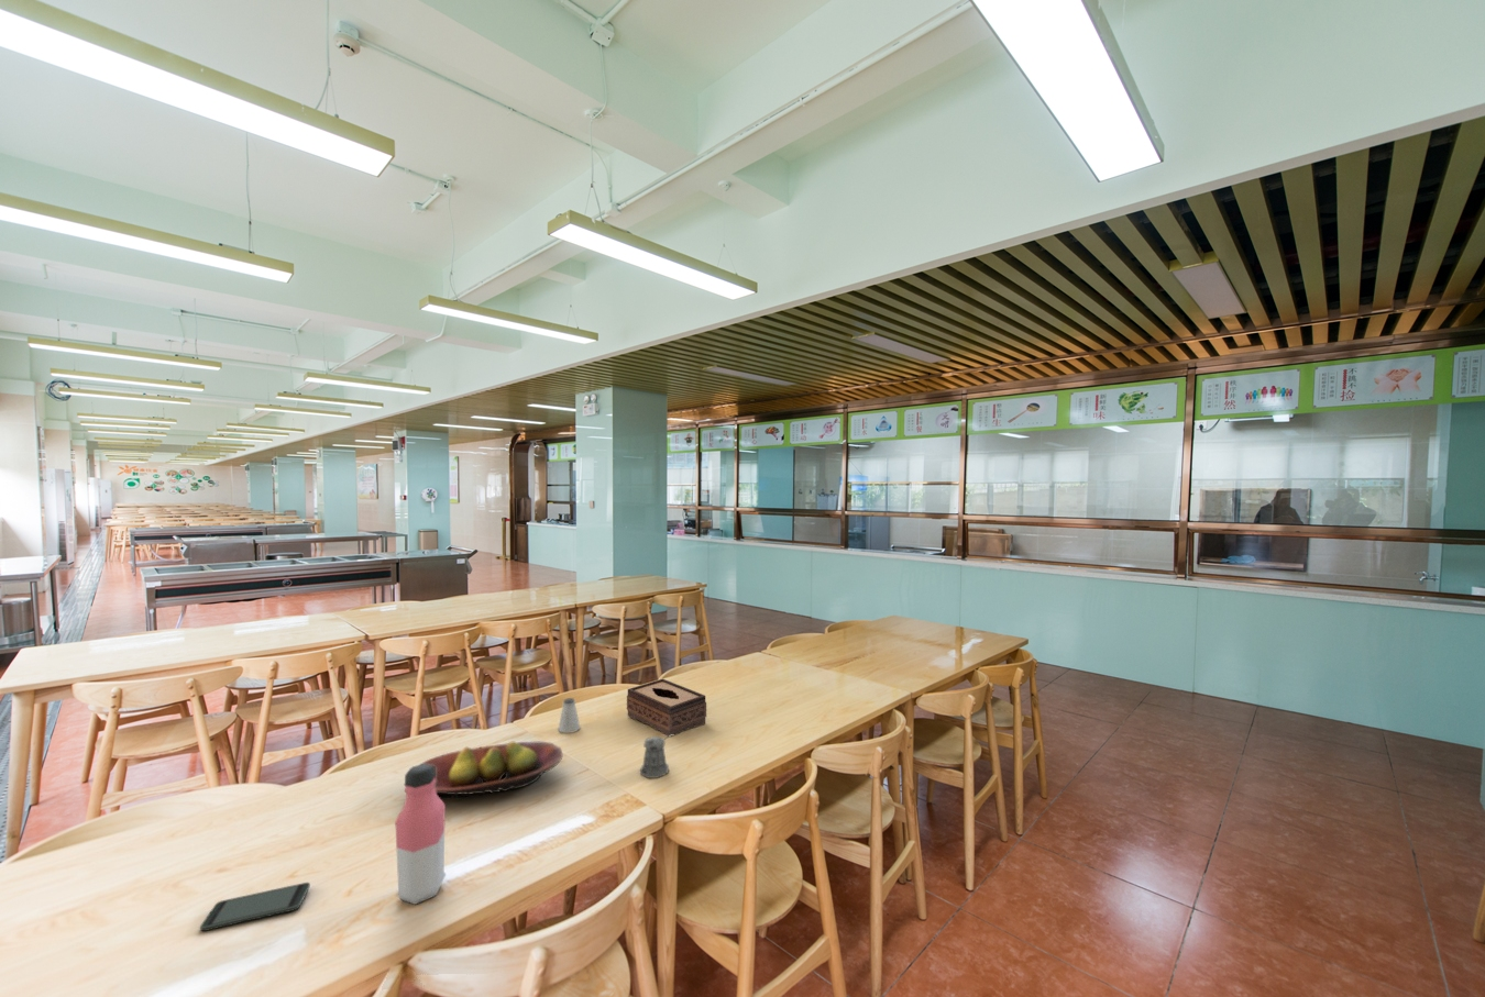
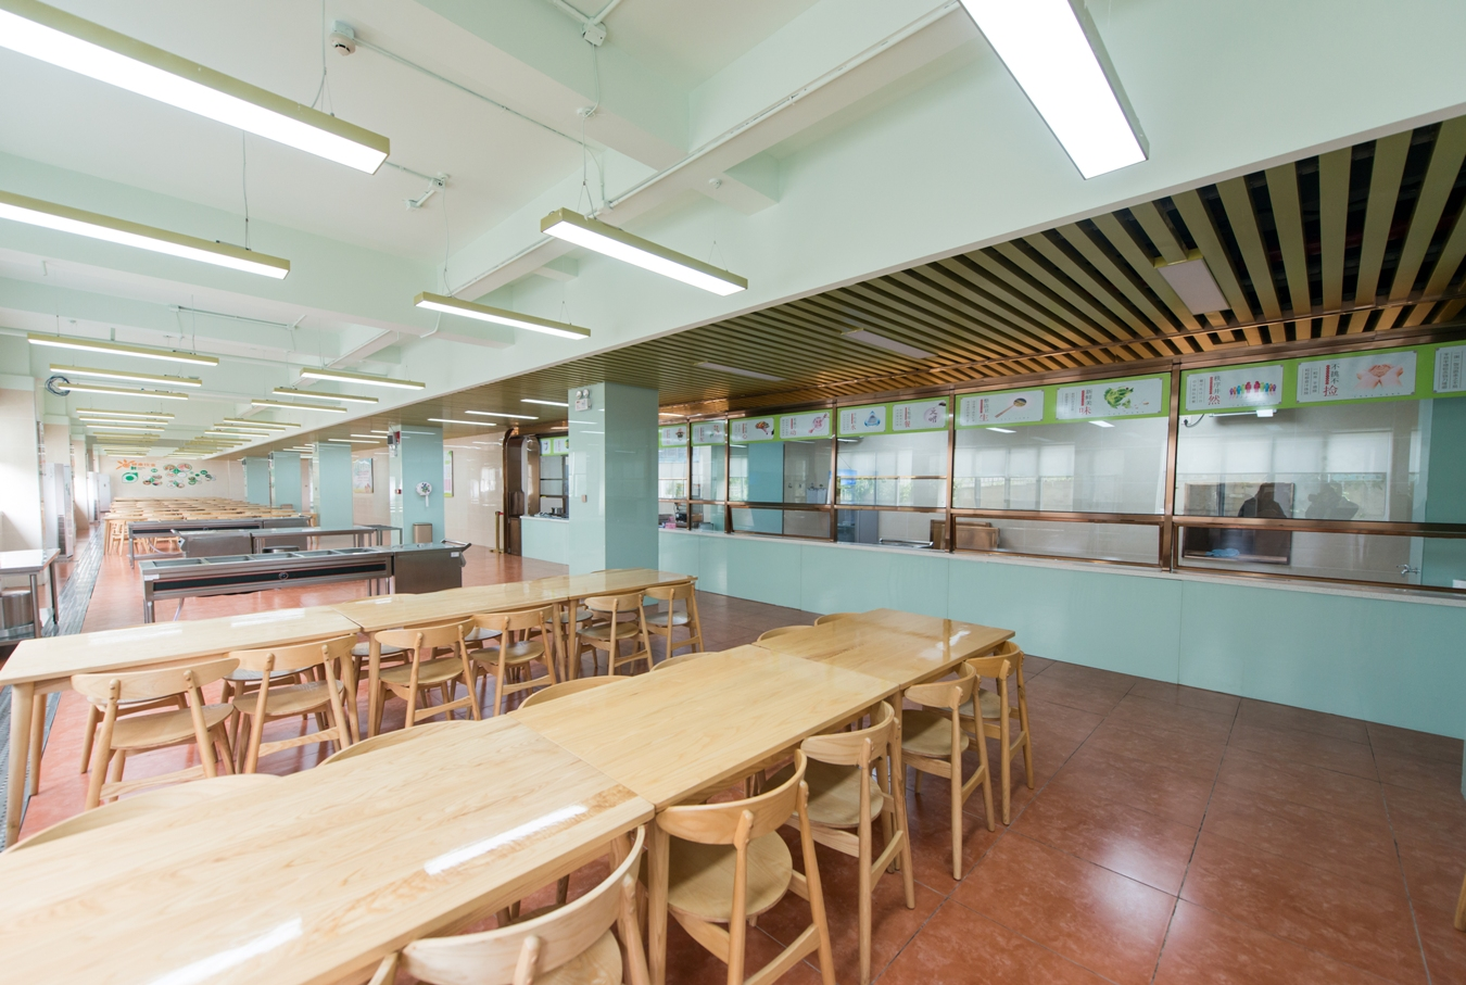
- saltshaker (569, 713)
- fruit bowl (489, 766)
- smartphone (257, 906)
- pepper shaker (657, 753)
- tissue box (666, 705)
- water bottle (420, 830)
